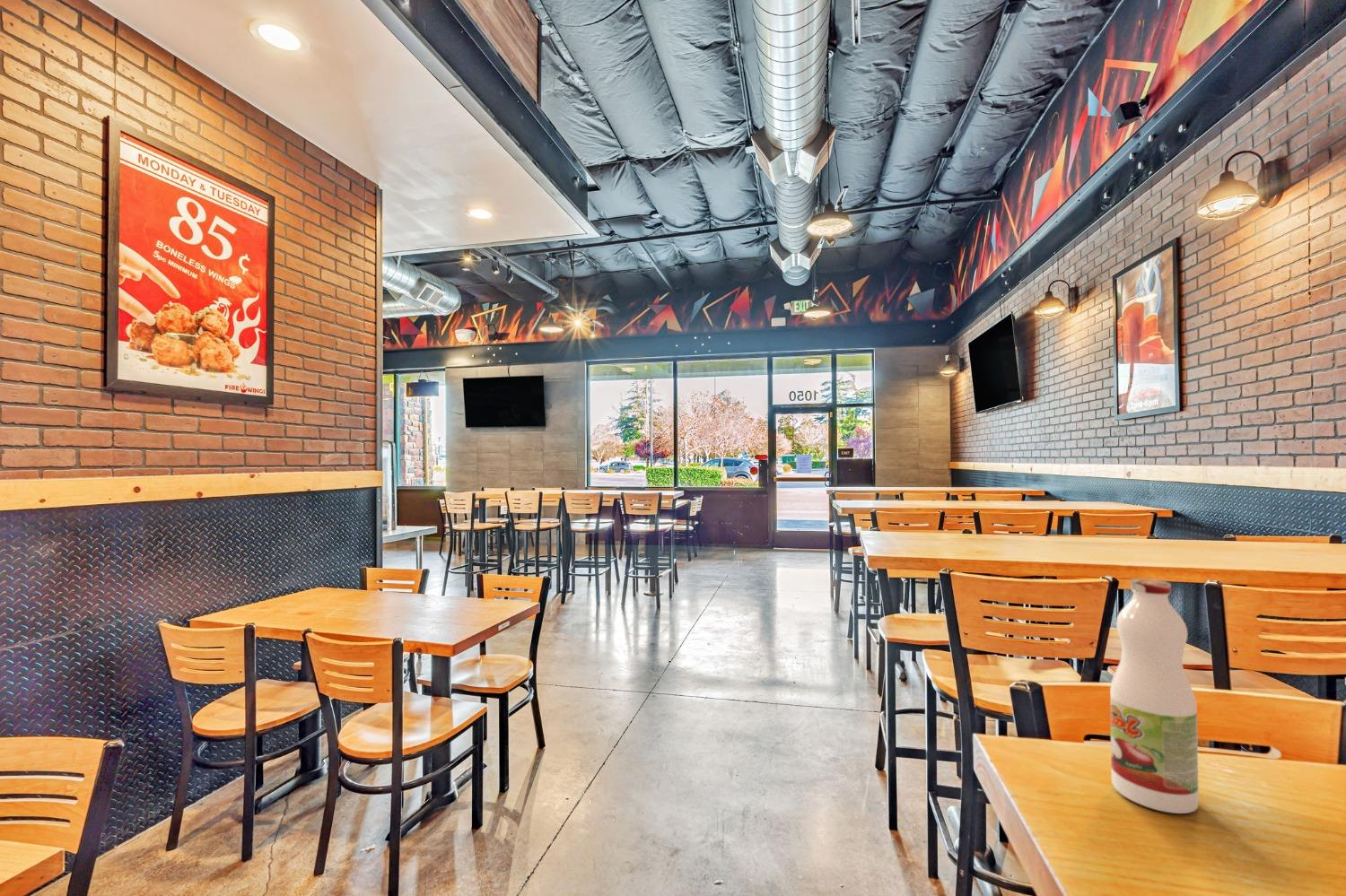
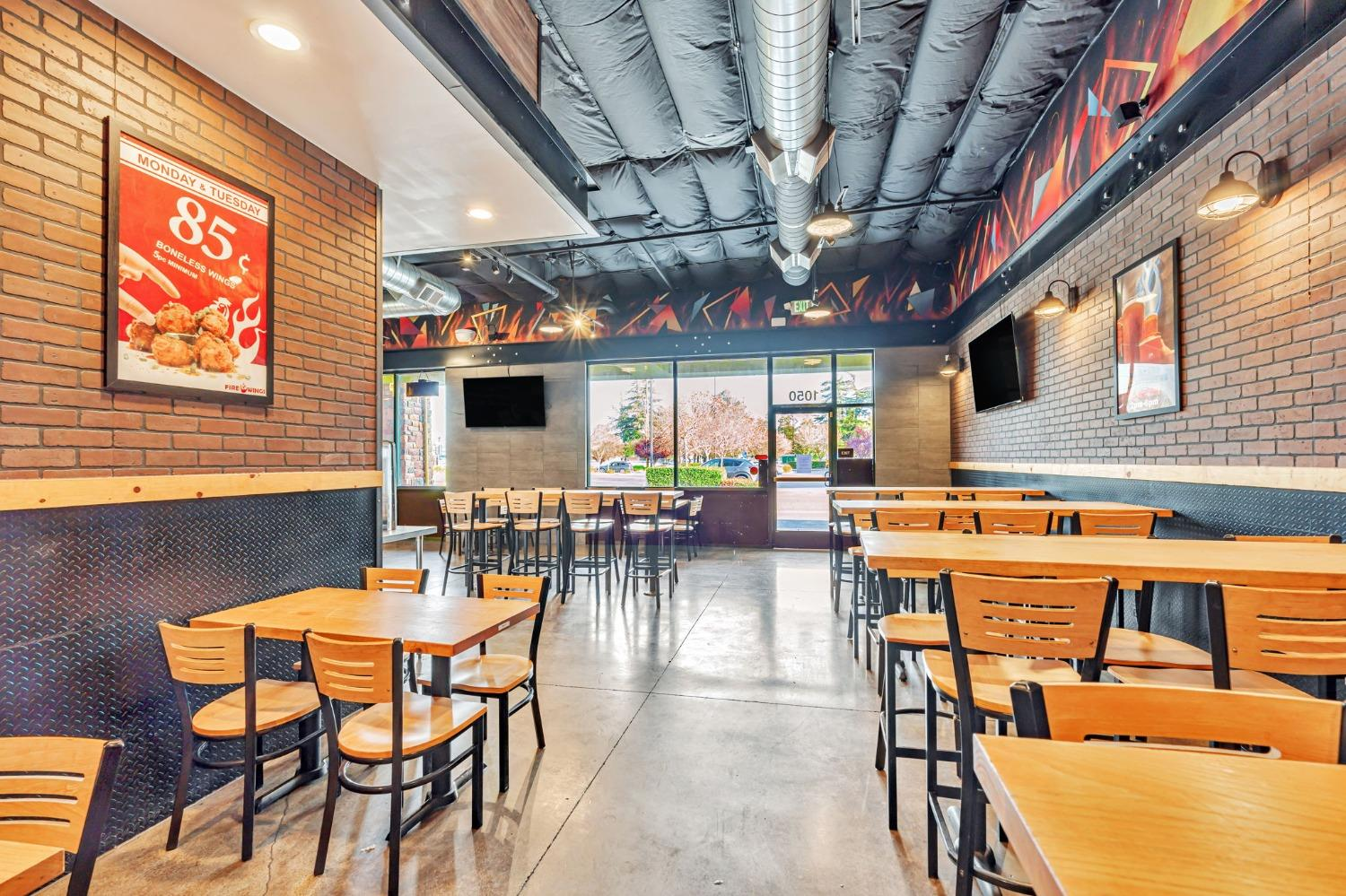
- juice bottle (1151, 687)
